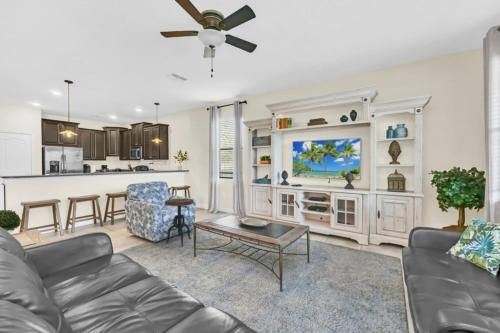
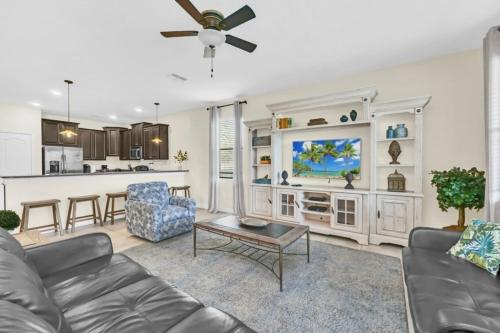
- side table (179, 221)
